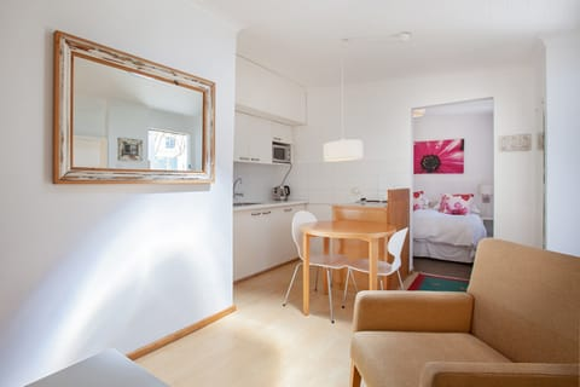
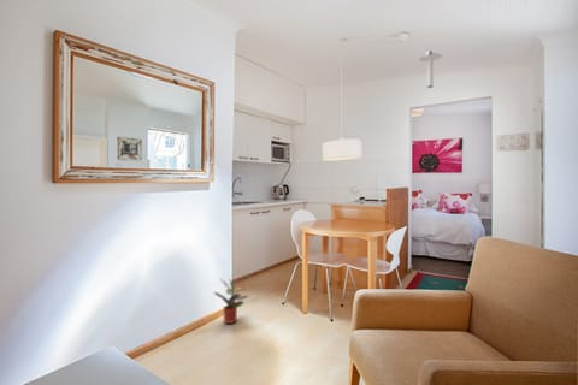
+ ceiling light (430, 69)
+ potted plant (234, 300)
